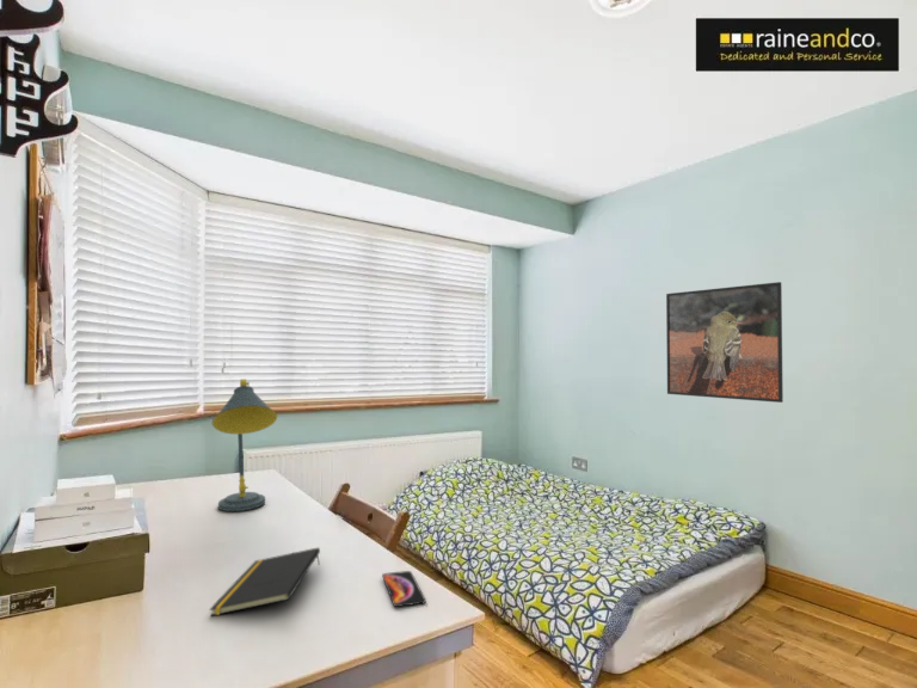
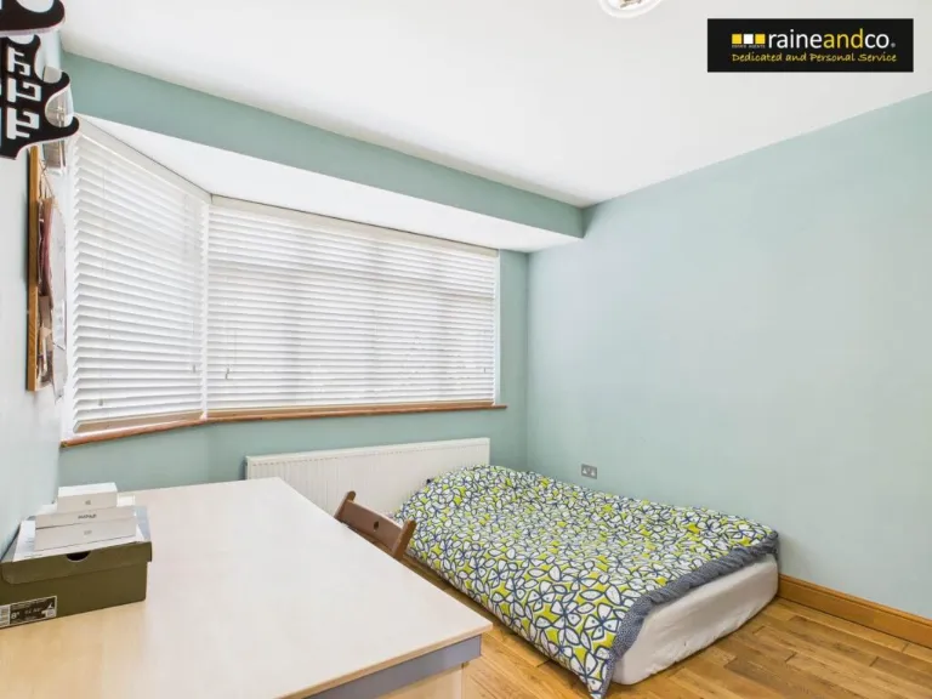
- notepad (270, 578)
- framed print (719, 343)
- desk lamp (241, 442)
- smartphone (402, 586)
